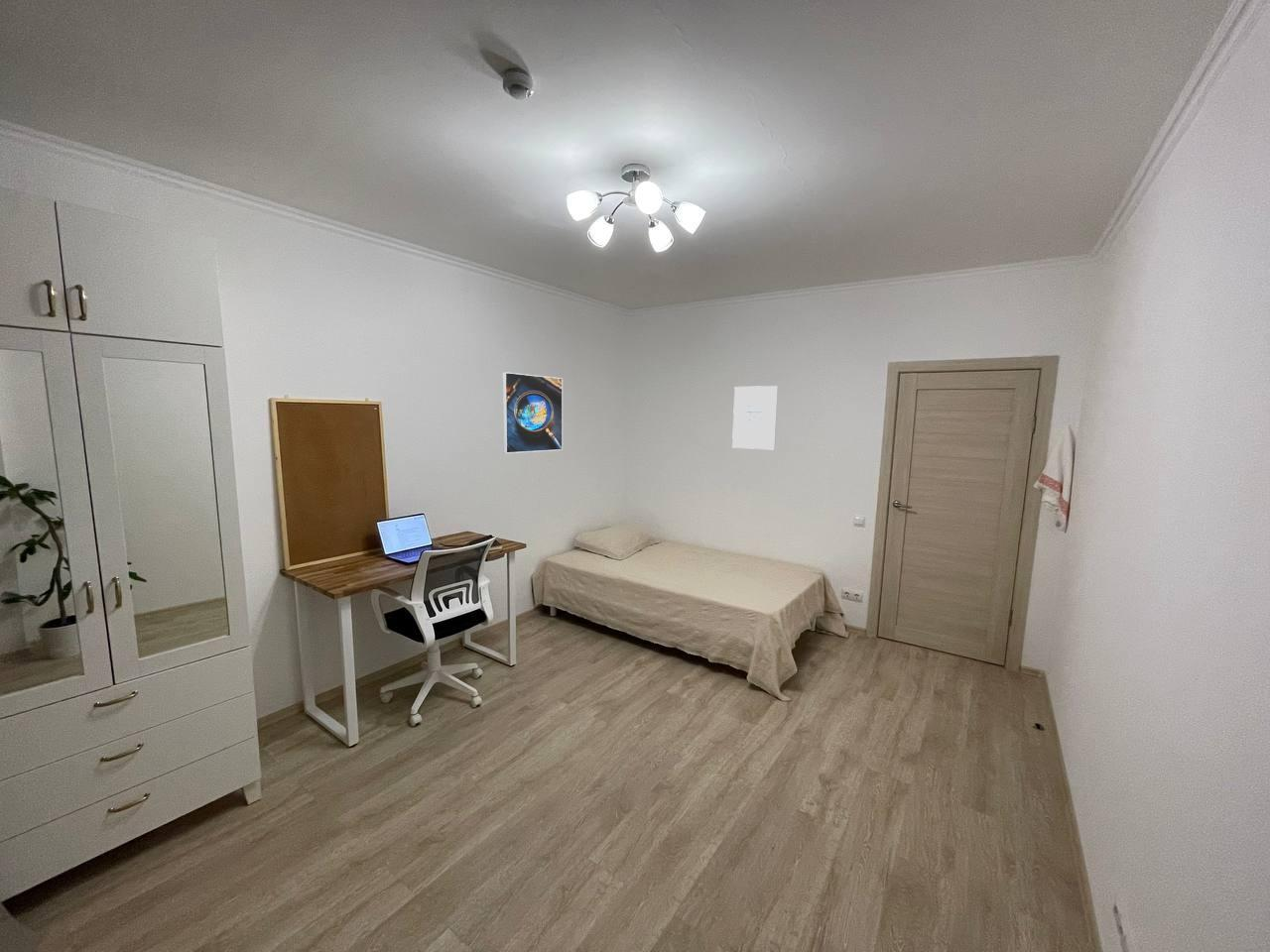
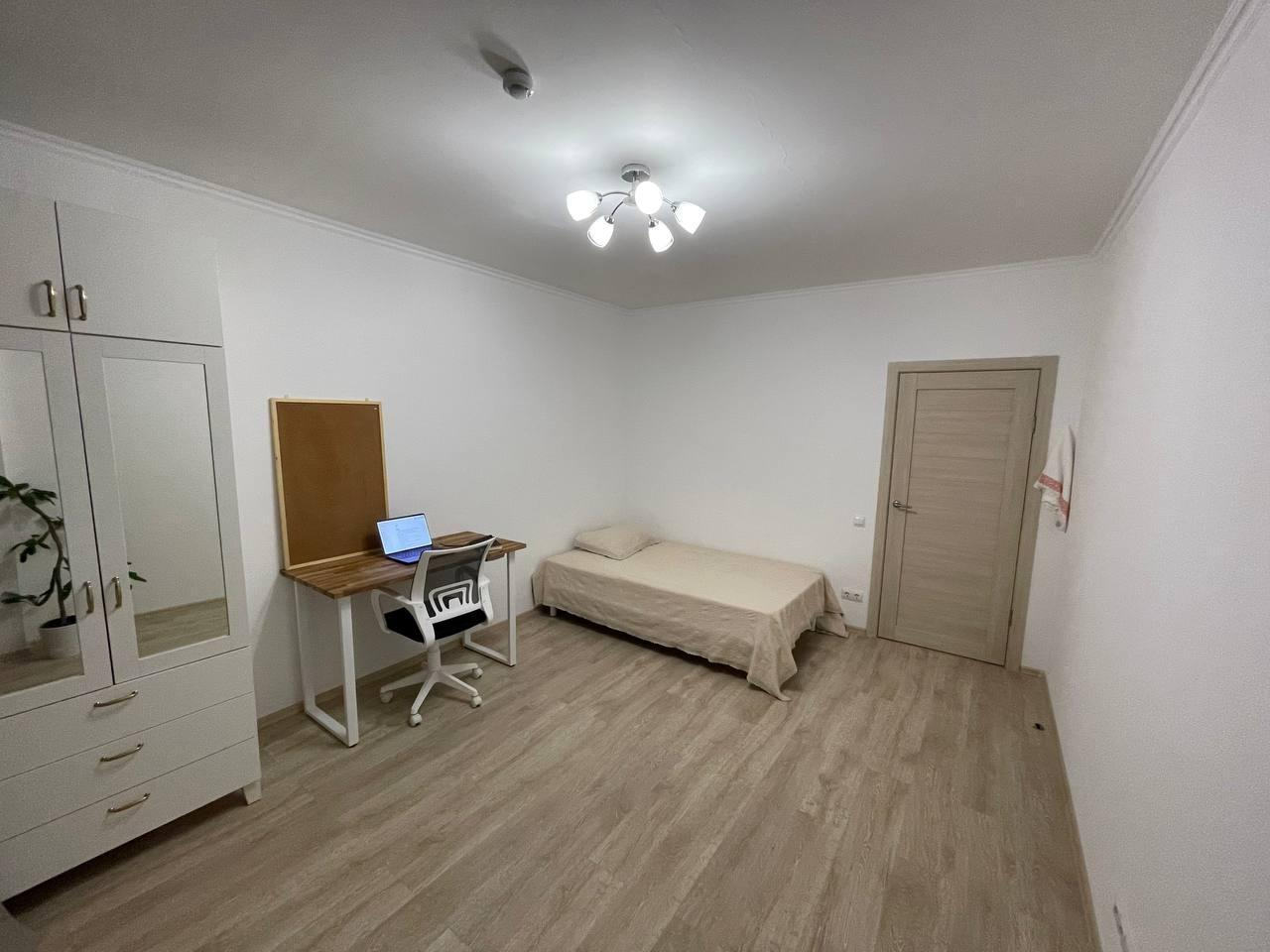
- wall art (754, 417)
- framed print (534, 414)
